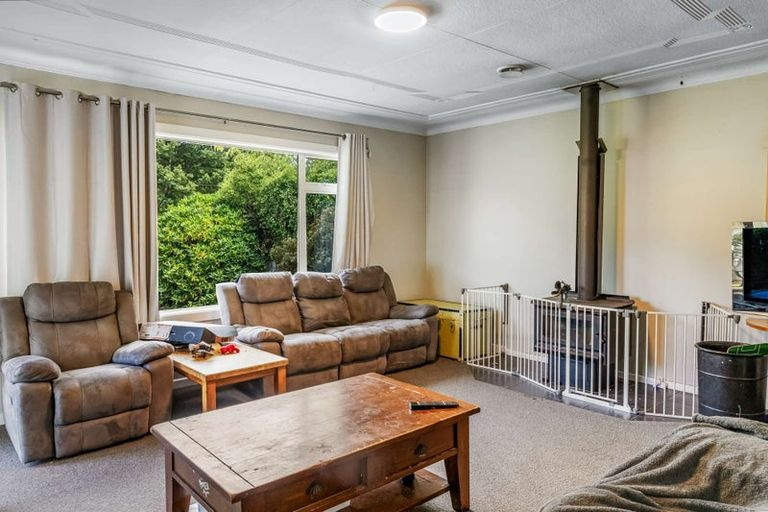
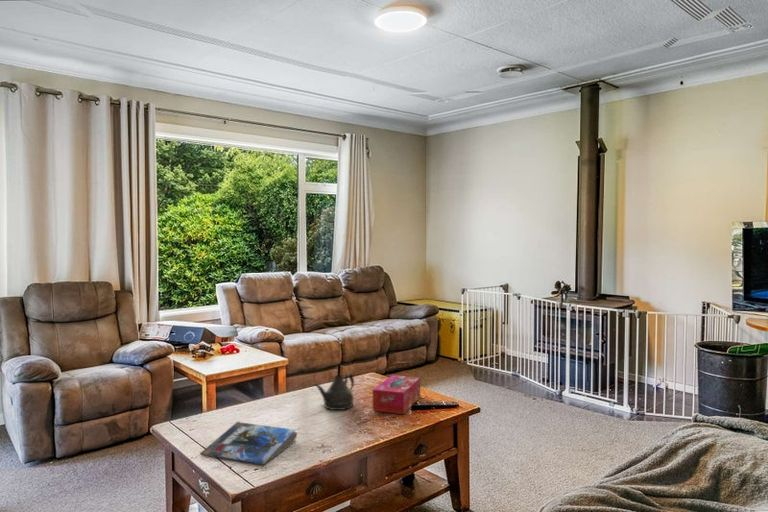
+ teapot (333, 391)
+ magazine (250, 441)
+ tissue box (397, 393)
